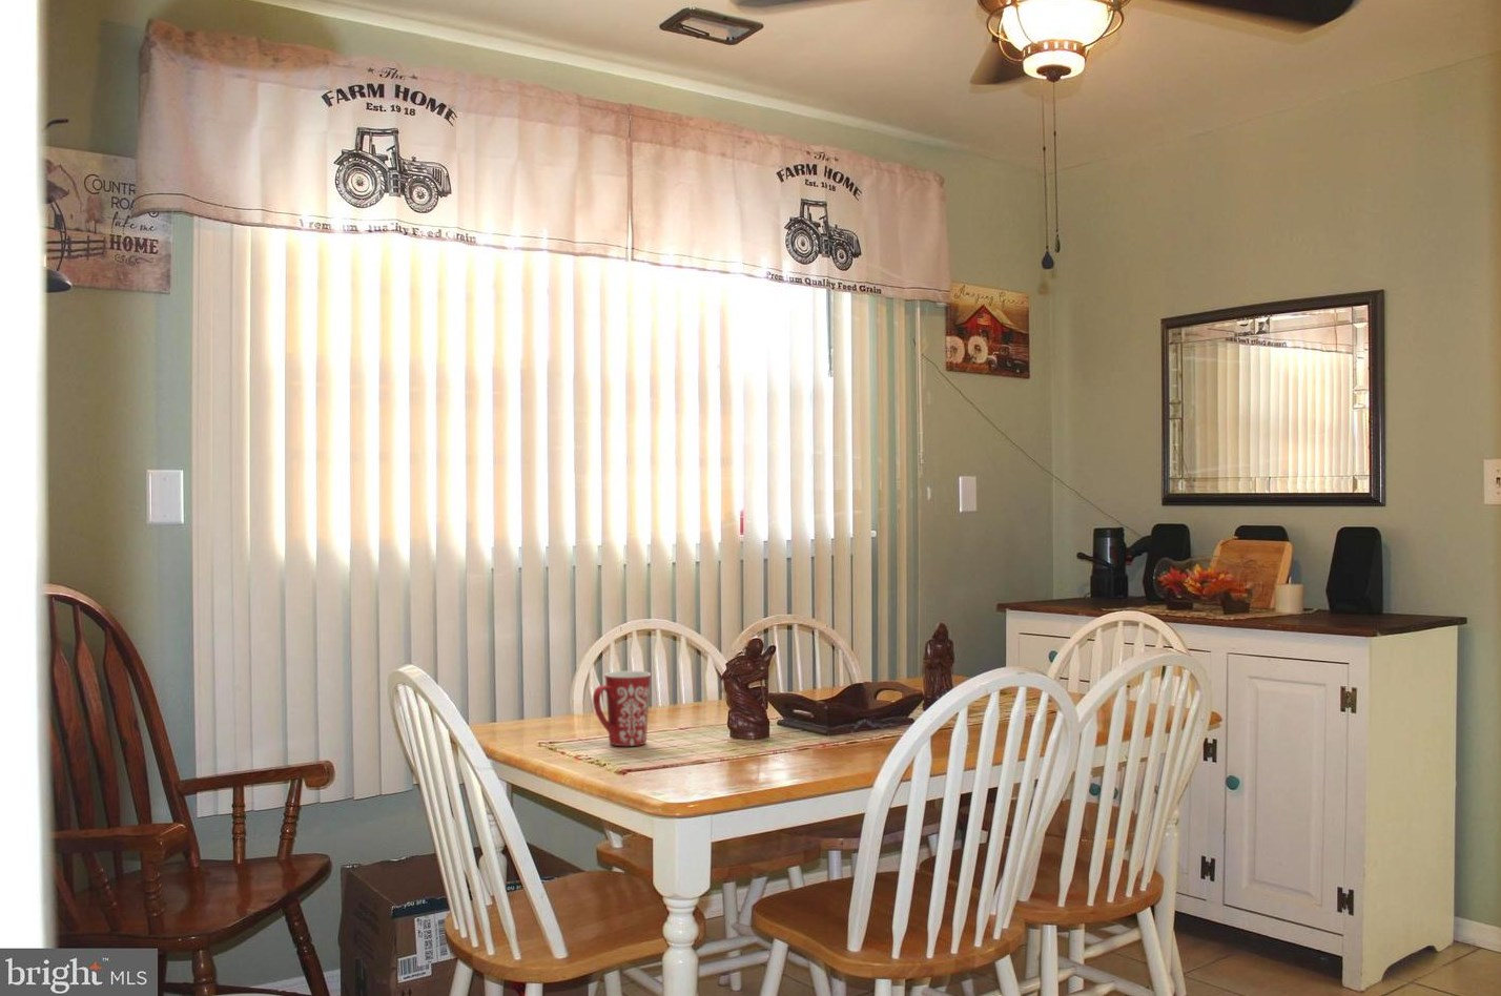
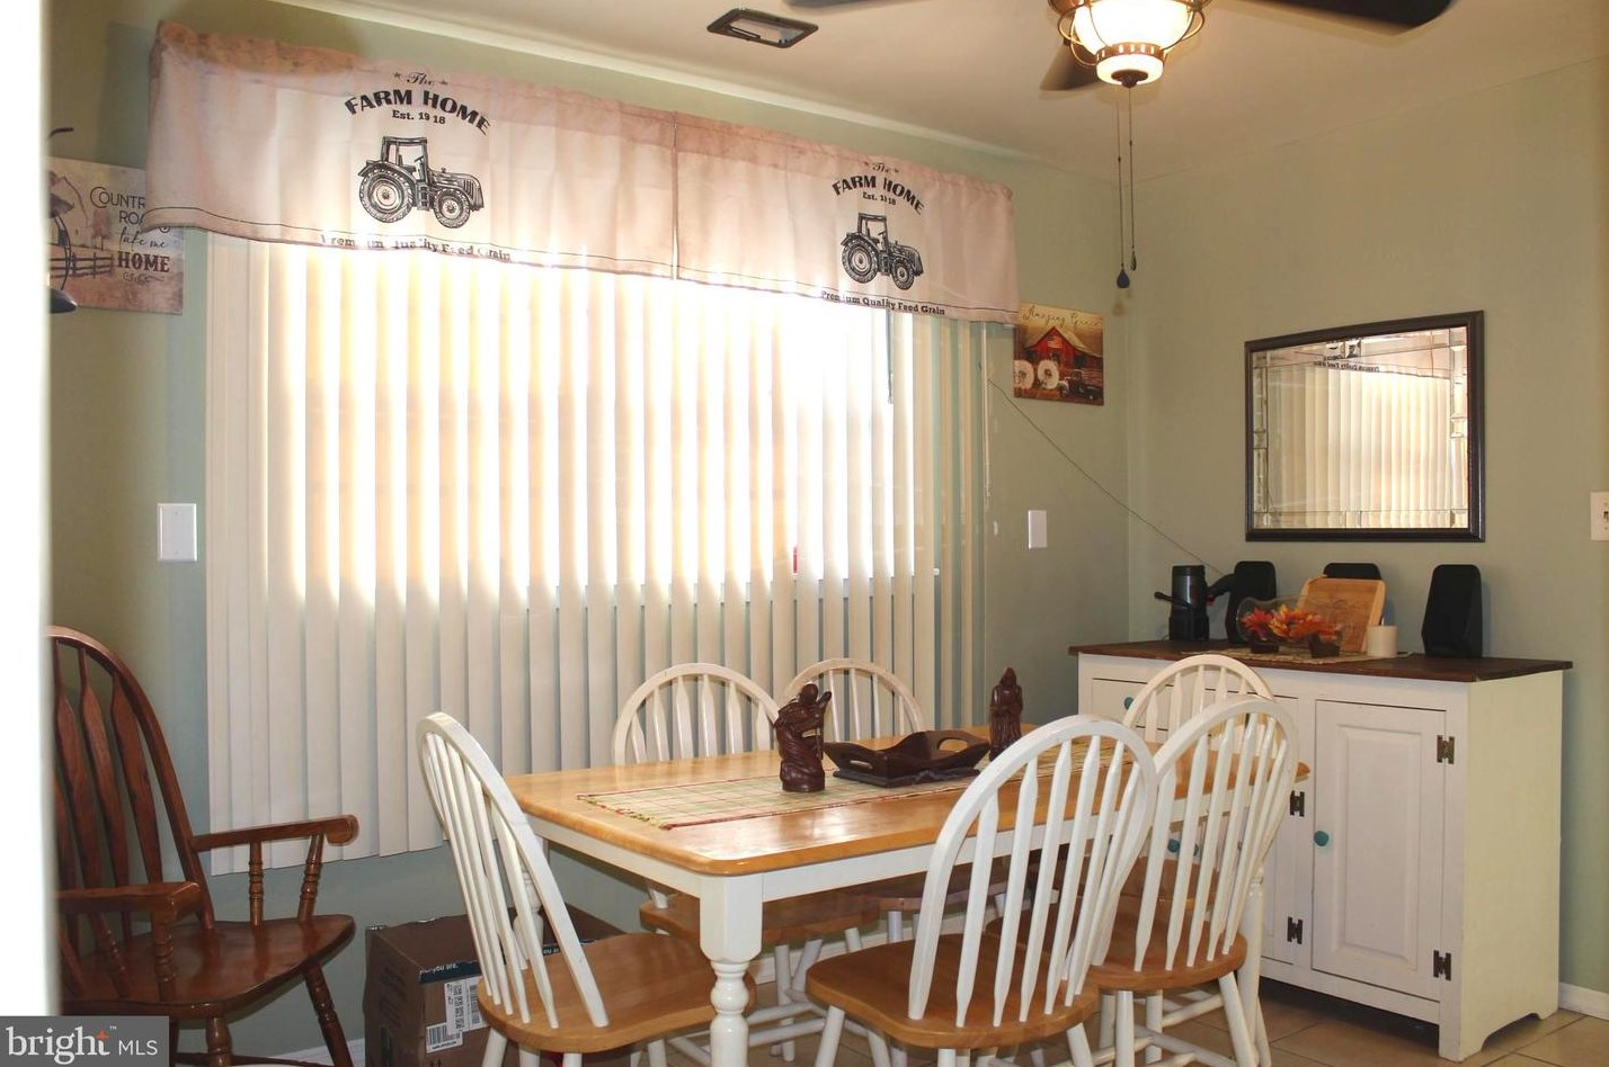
- mug (620, 709)
